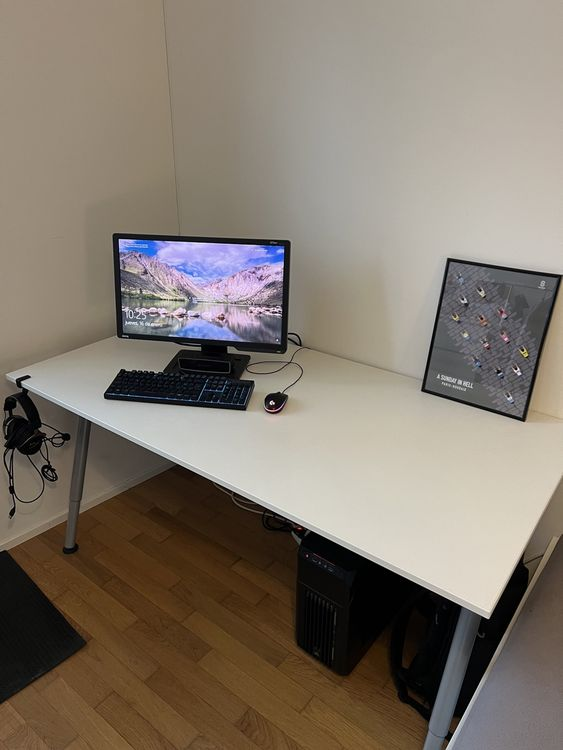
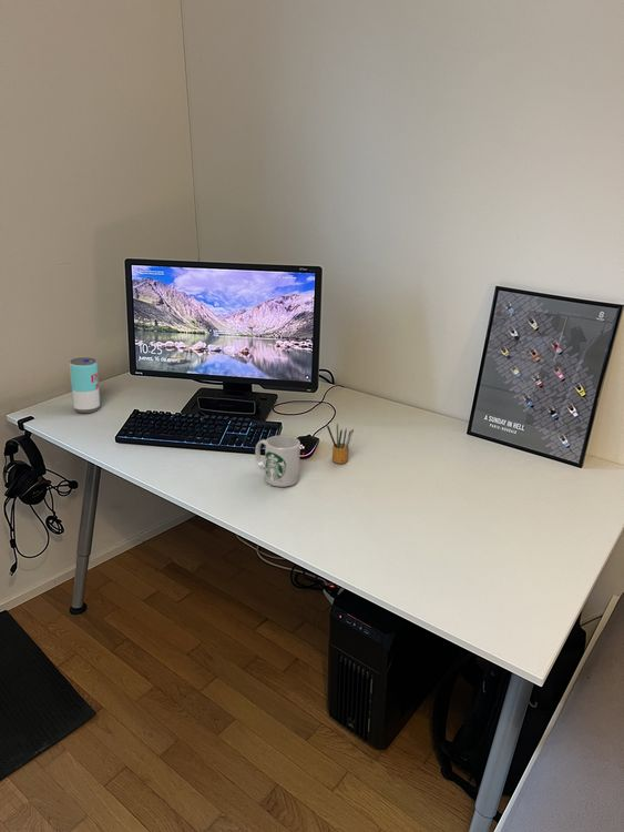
+ mug (276, 458)
+ pencil box (339, 442)
+ beverage can (84, 385)
